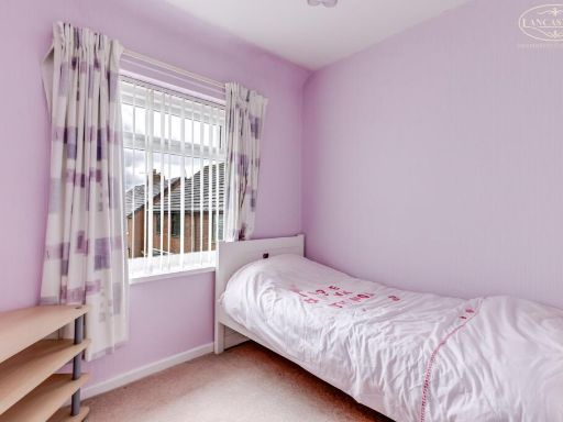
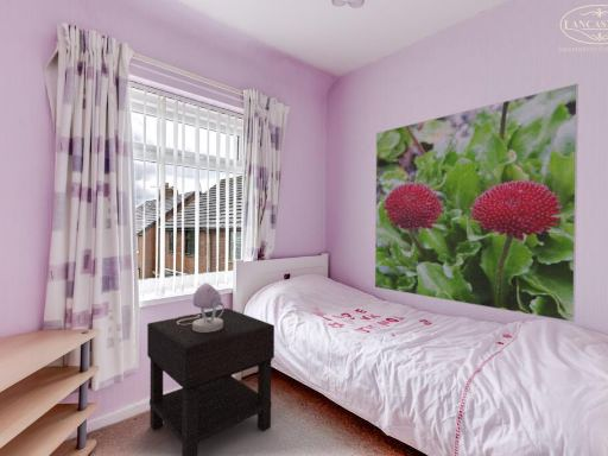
+ table lamp (198, 300)
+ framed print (455, 207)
+ nightstand (210, 374)
